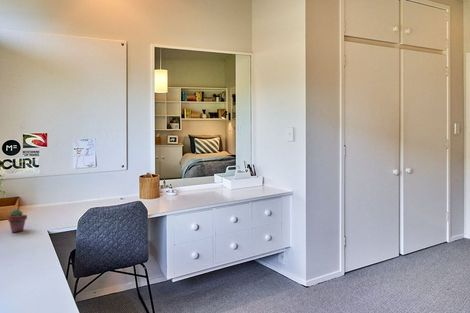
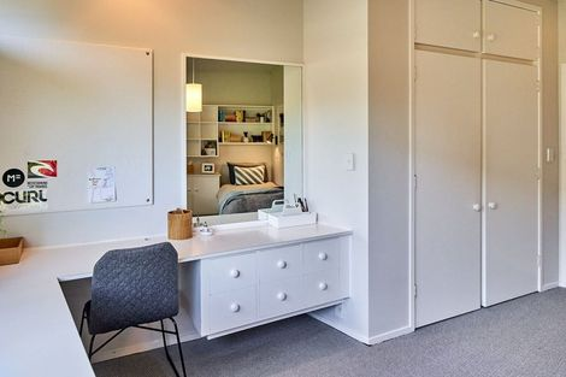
- potted succulent (17, 219)
